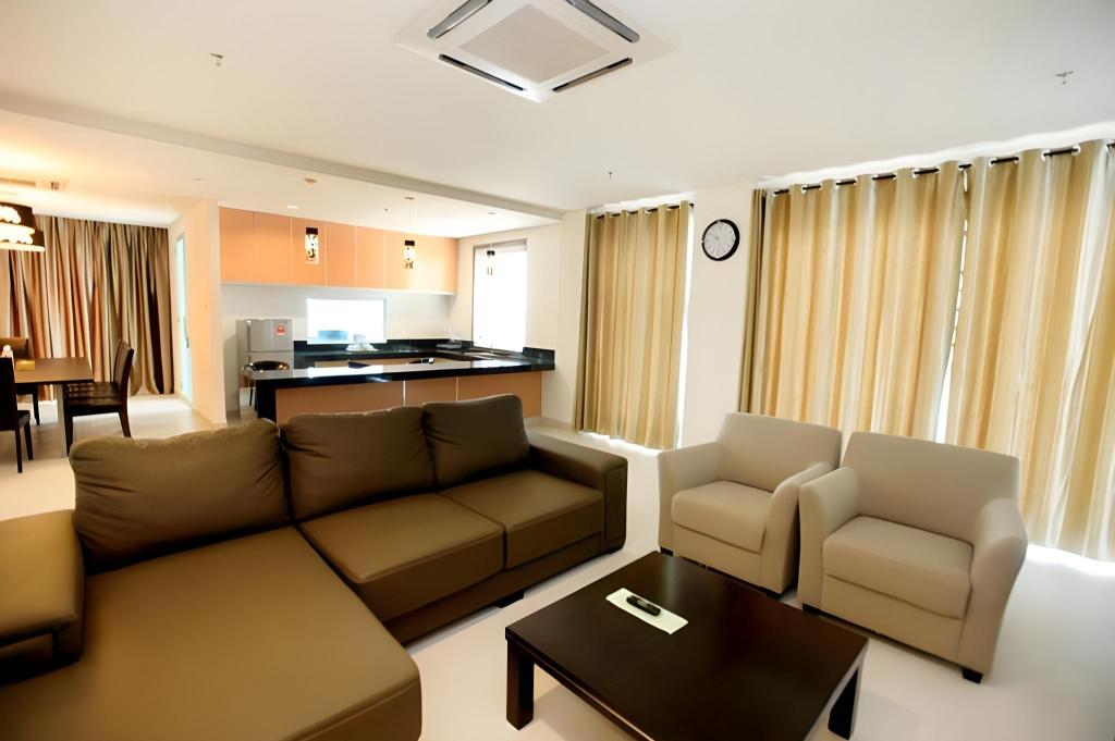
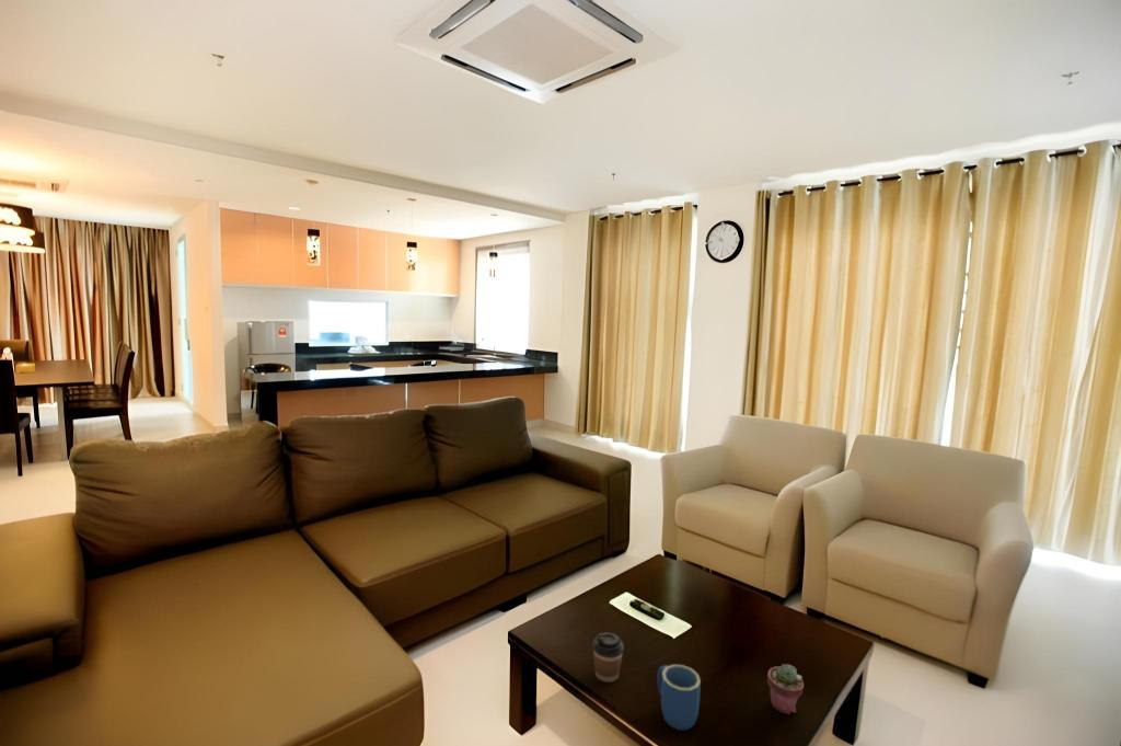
+ coffee cup (608, 655)
+ mug (677, 695)
+ potted succulent (785, 686)
